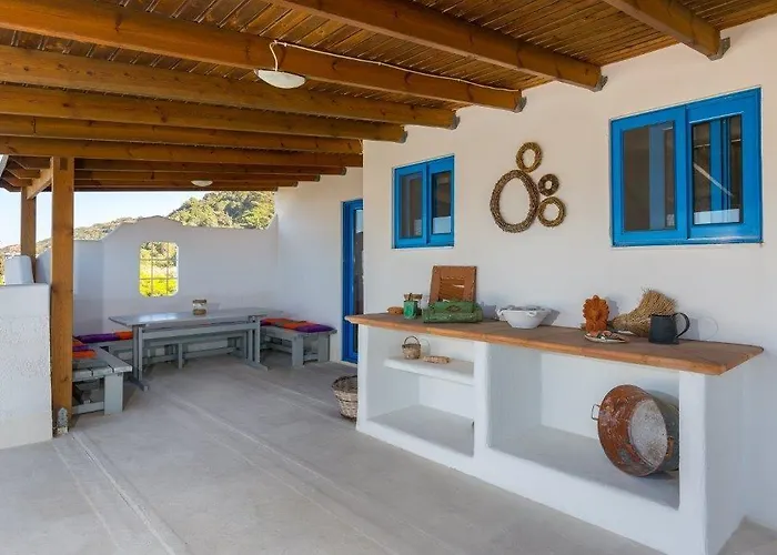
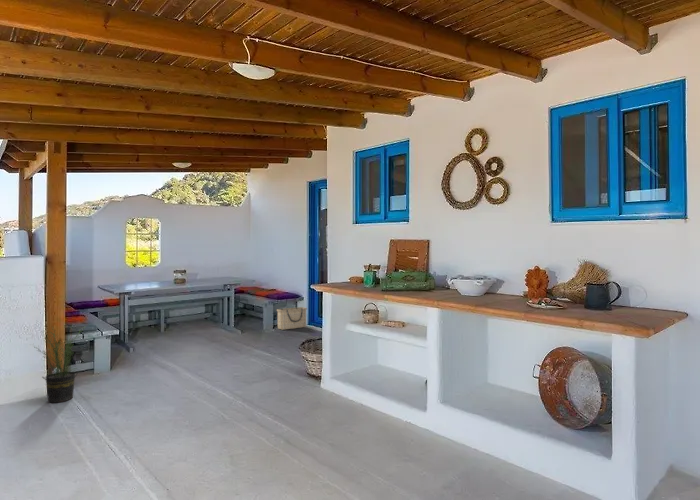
+ basket (292, 318)
+ potted plant (58, 362)
